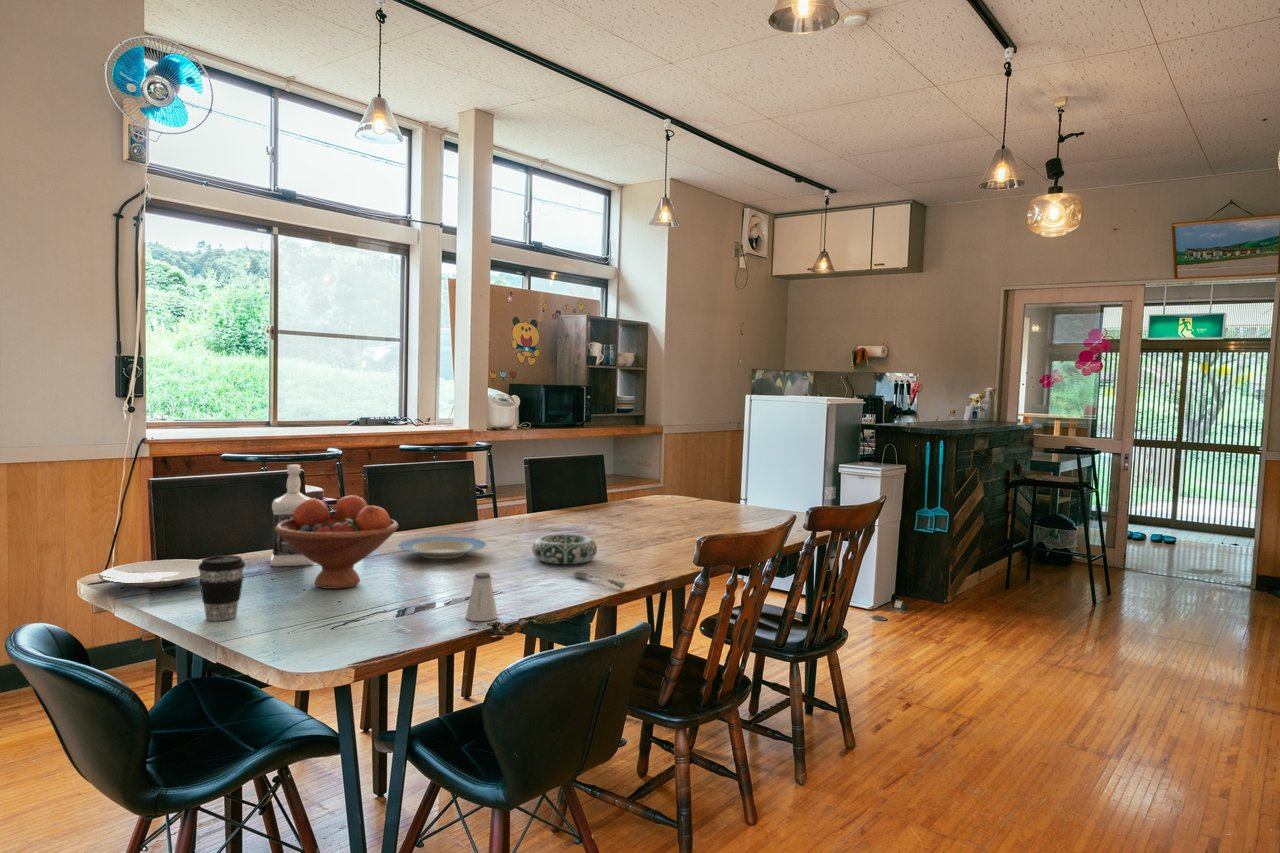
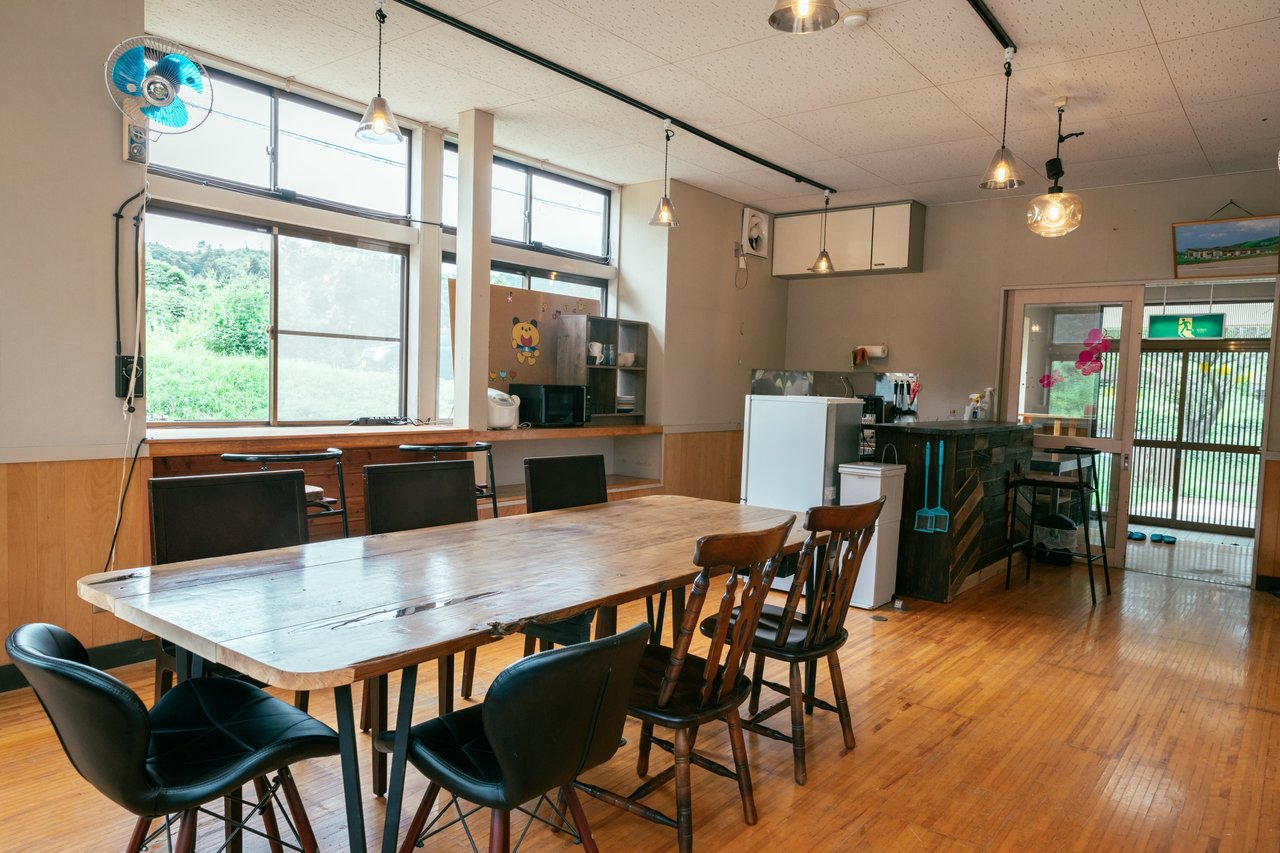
- plate (160, 576)
- saltshaker (482, 595)
- plate (442, 549)
- fruit bowl (338, 542)
- bottle (292, 513)
- soupspoon (597, 577)
- decorative bowl (564, 549)
- coffee cup (221, 587)
